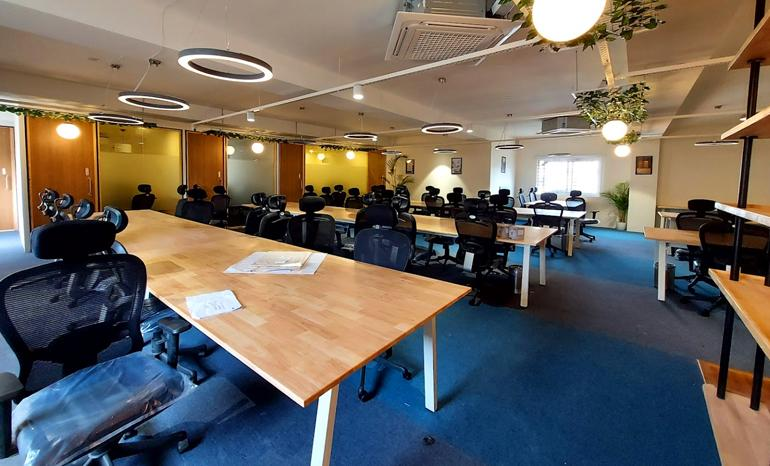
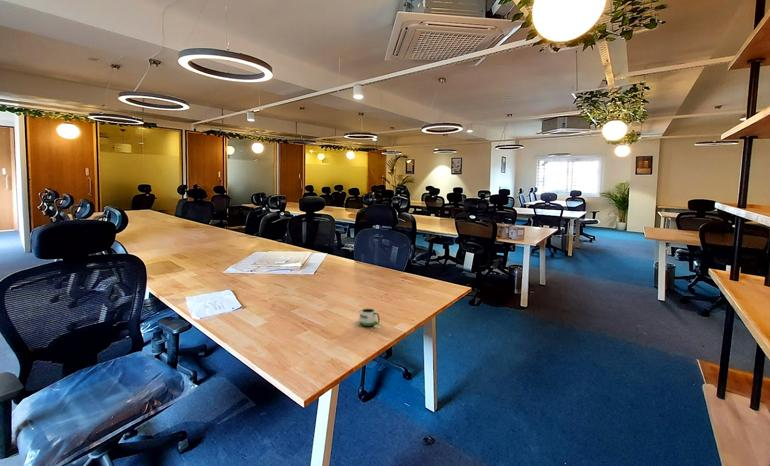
+ mug (371, 318)
